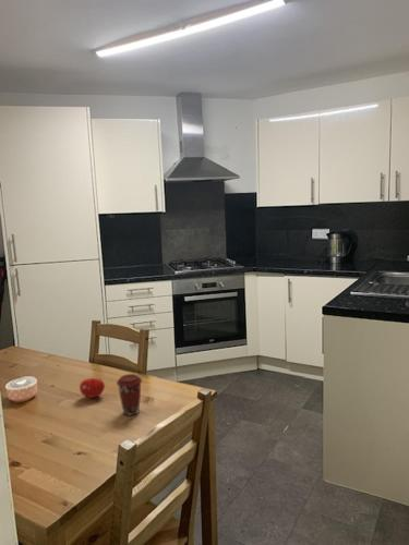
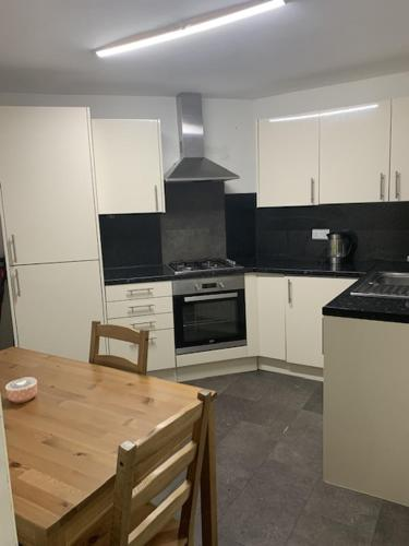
- fruit (92, 387)
- coffee cup (130, 395)
